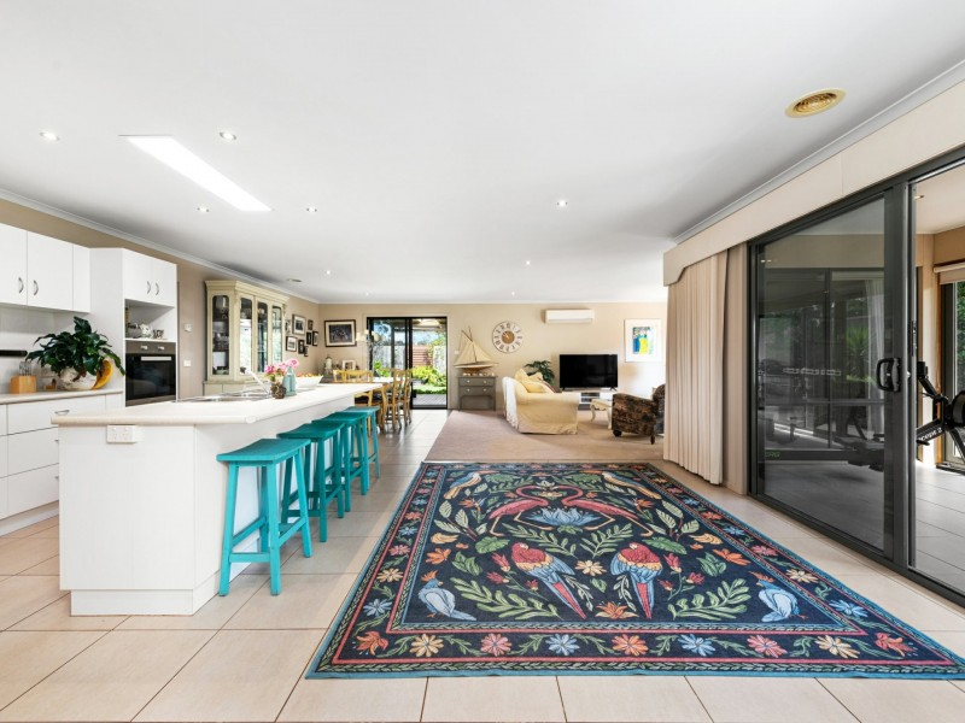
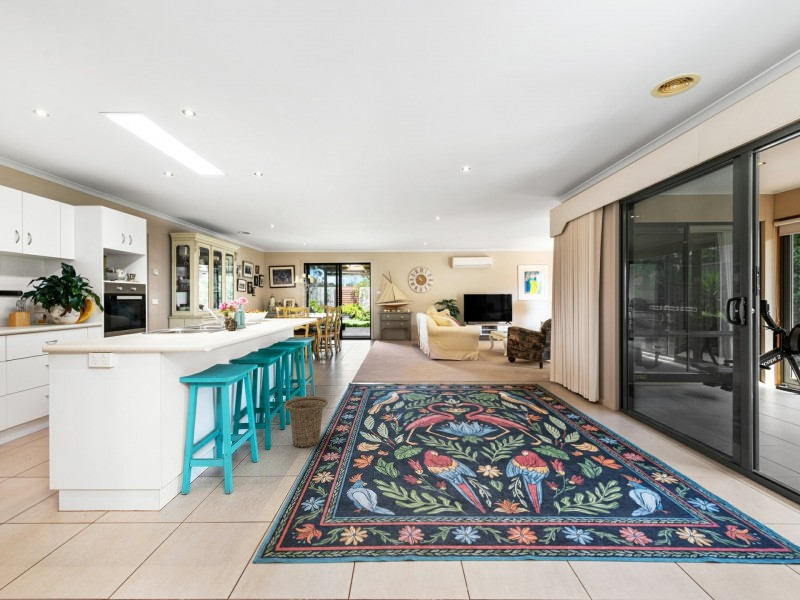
+ basket (306, 422)
